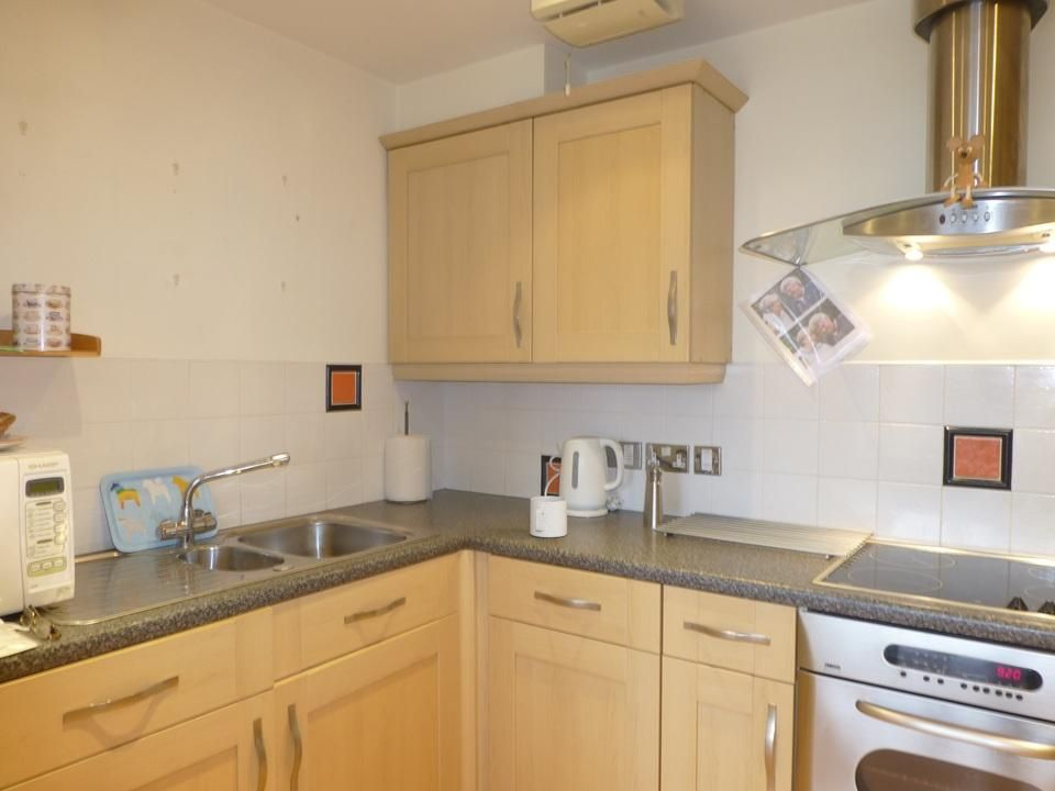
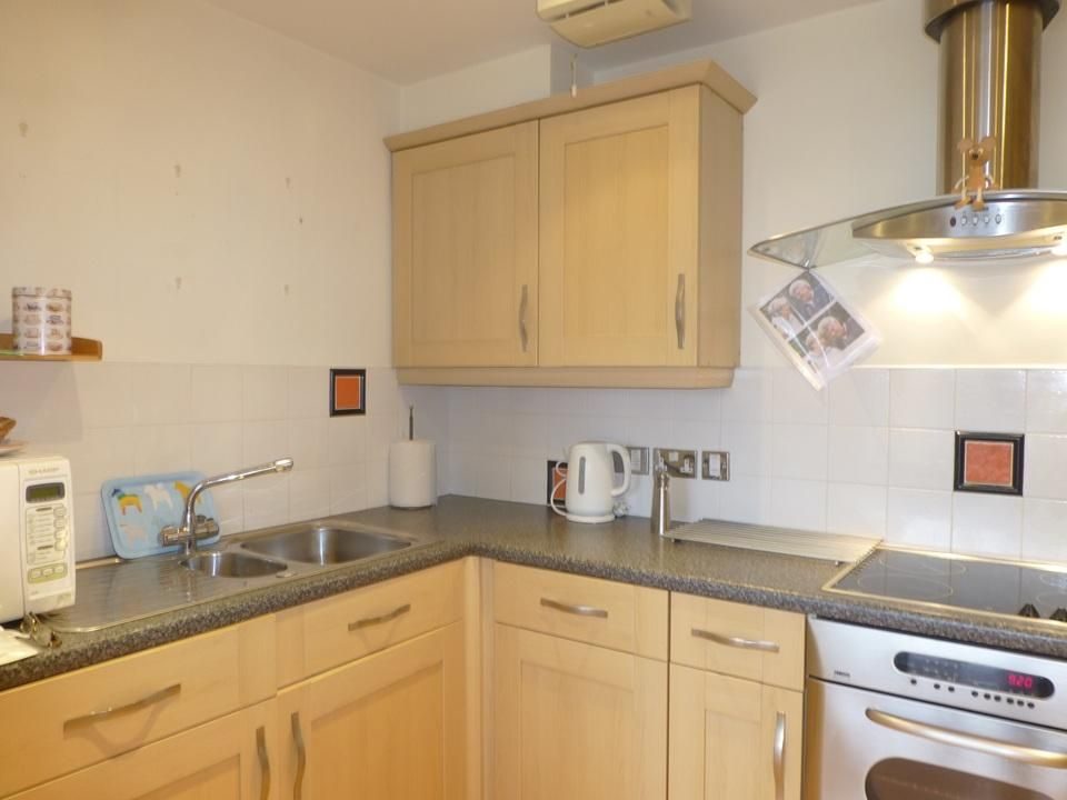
- mug (548, 516)
